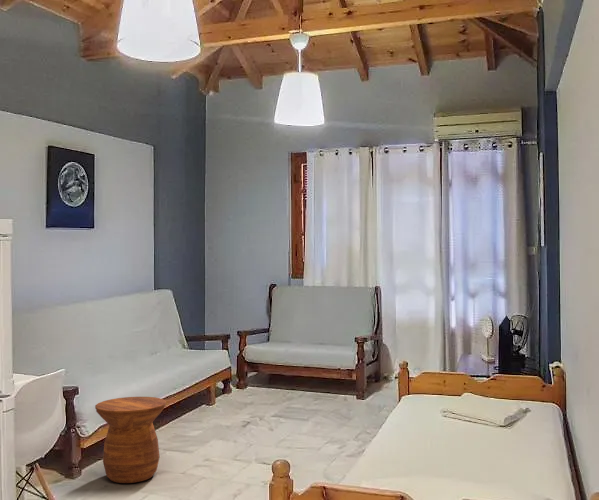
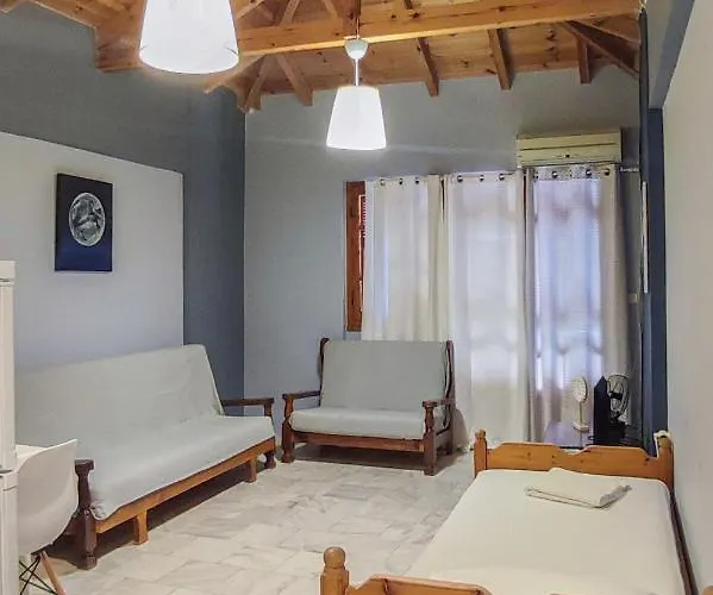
- side table (131, 439)
